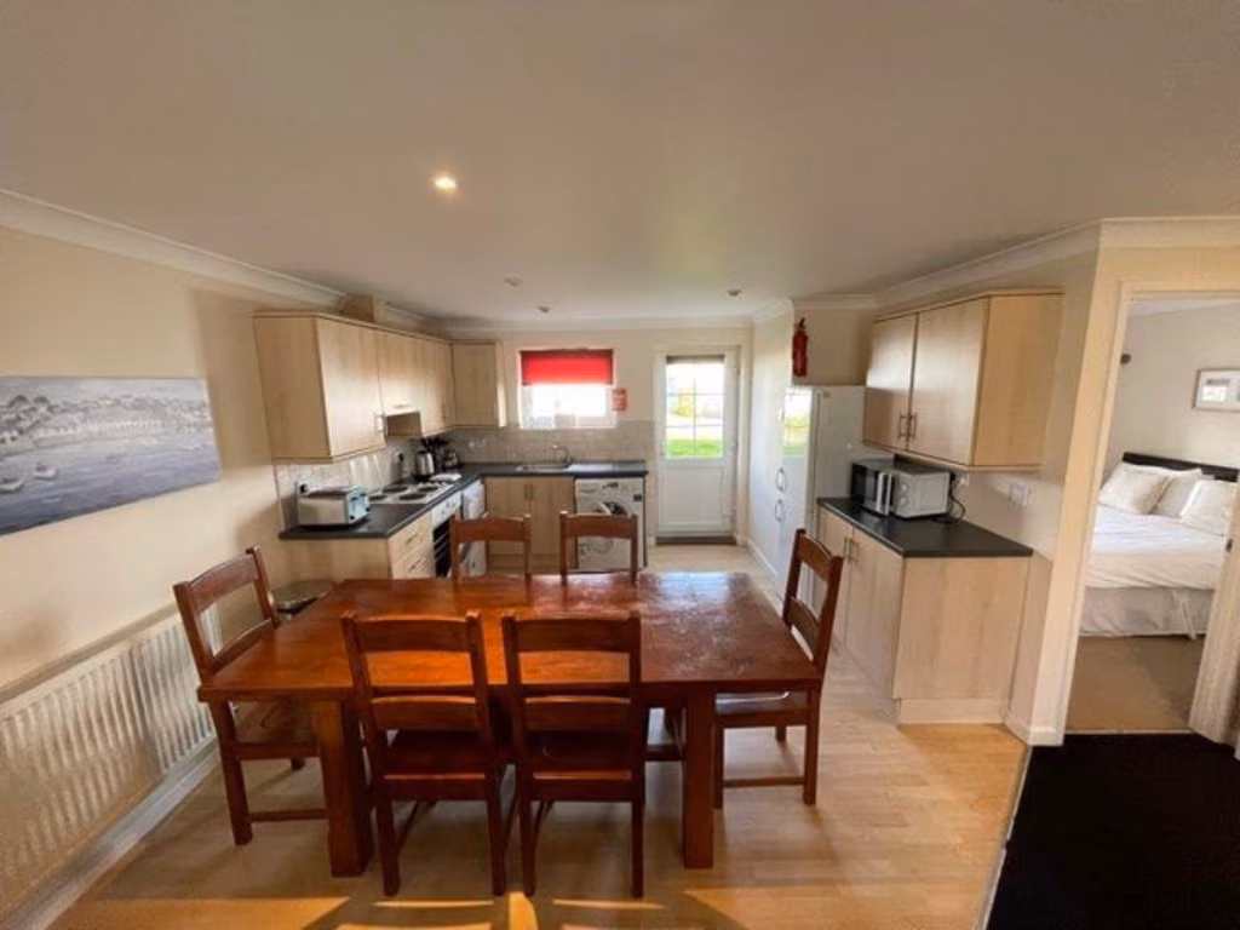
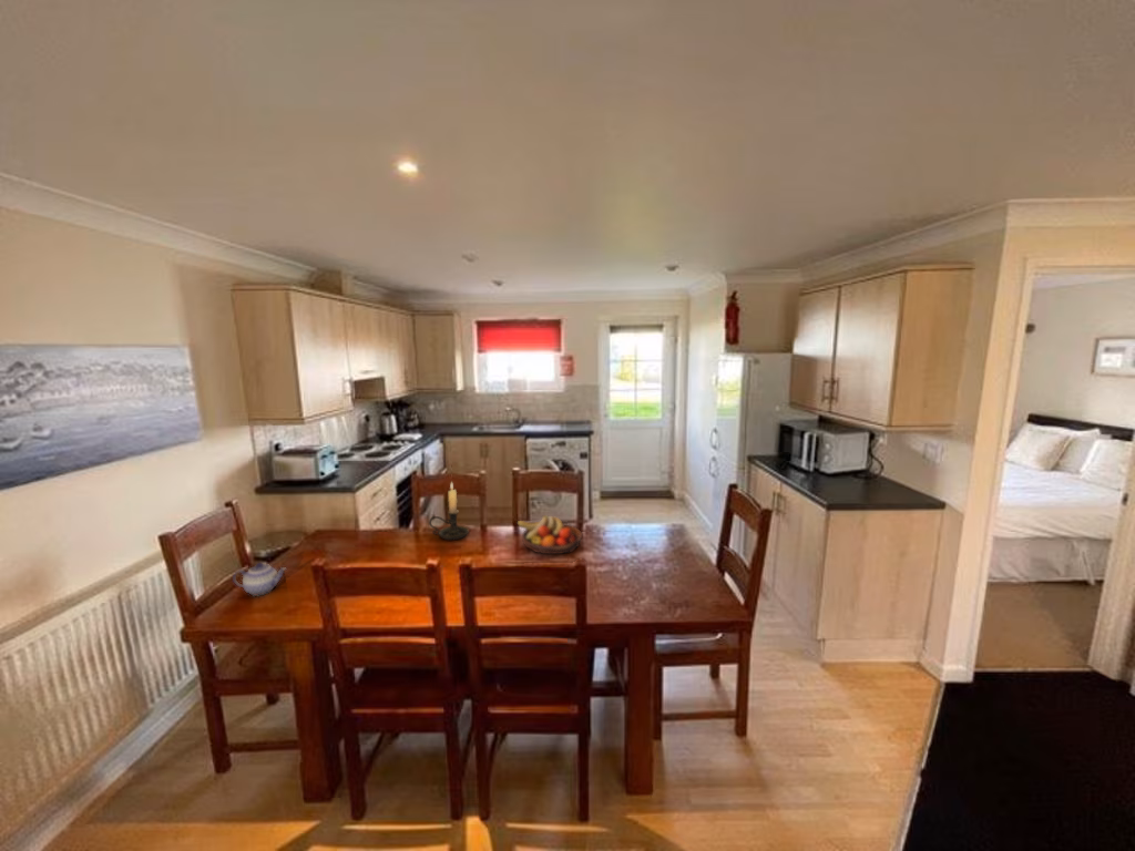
+ fruit bowl (551, 532)
+ candle holder (449, 507)
+ teapot (260, 576)
